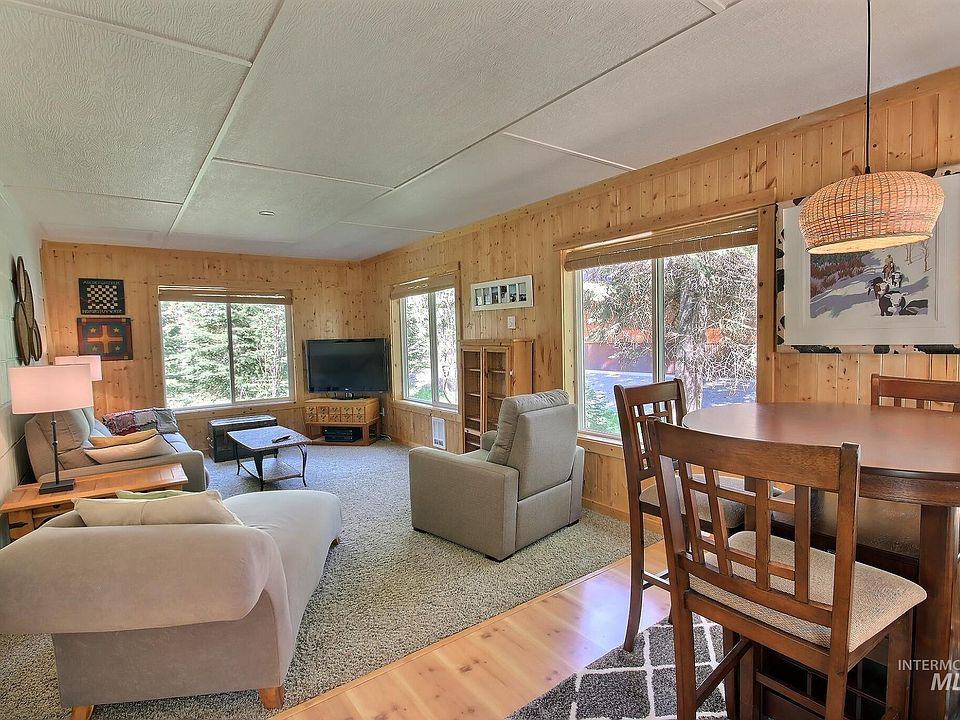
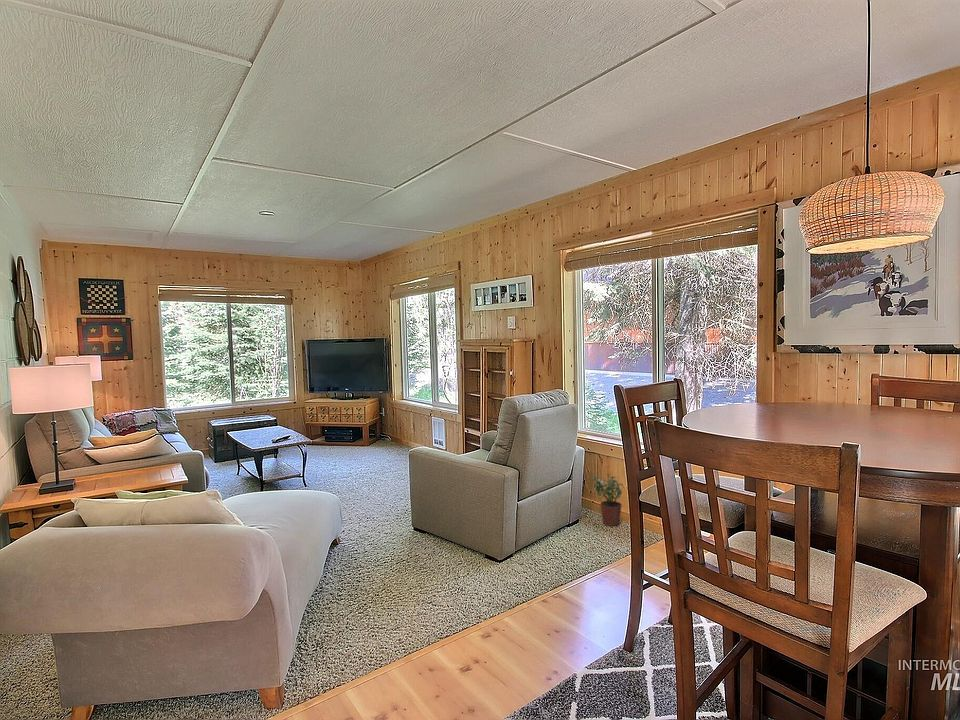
+ potted plant (610, 498)
